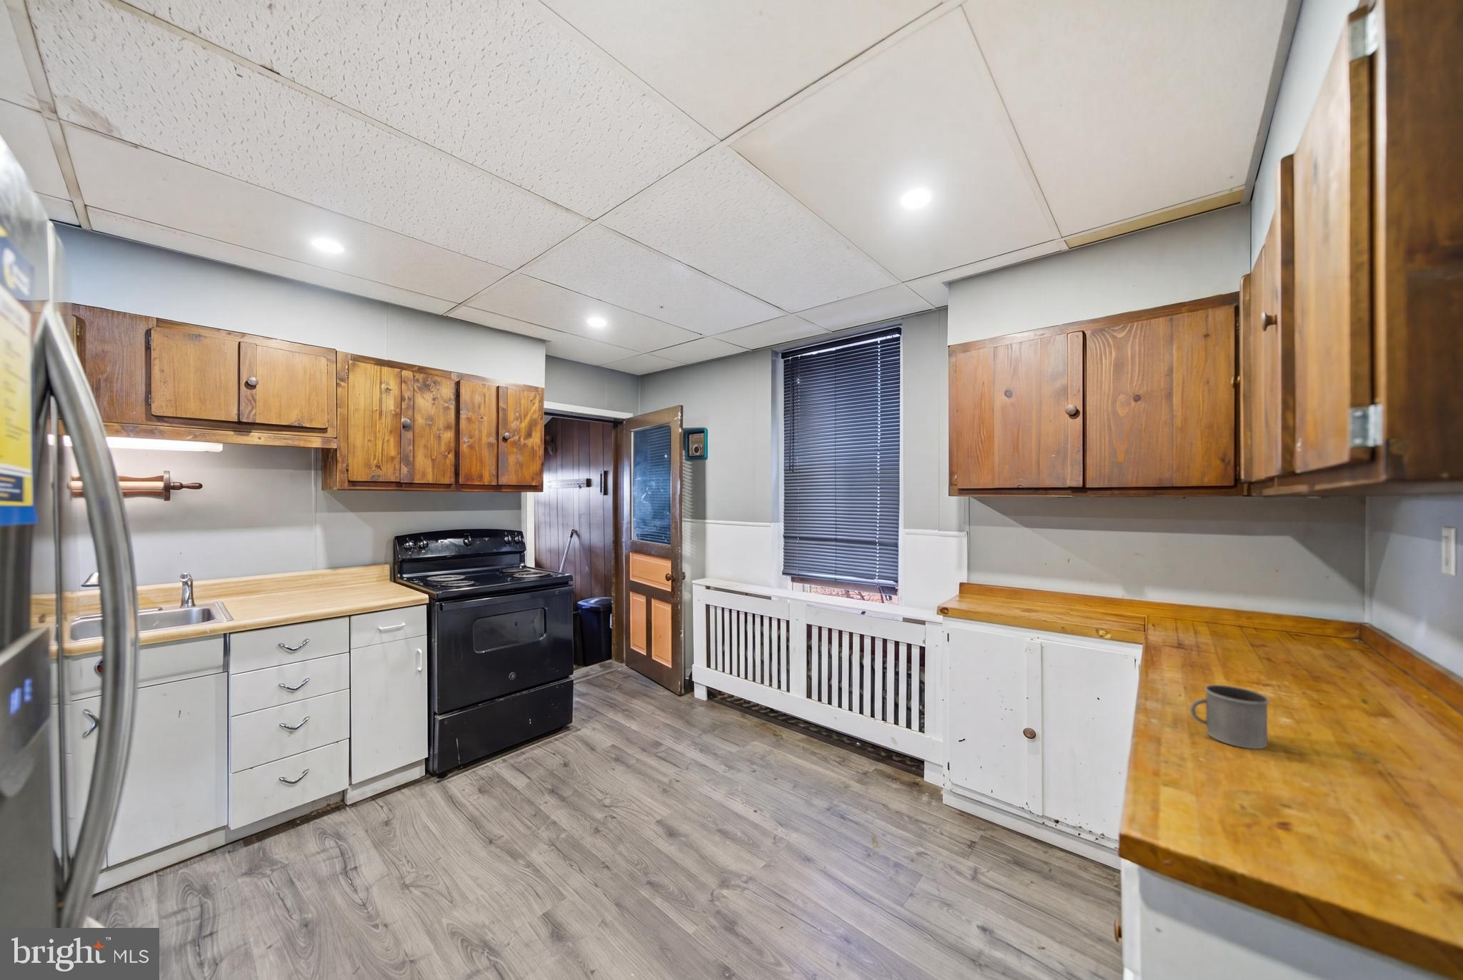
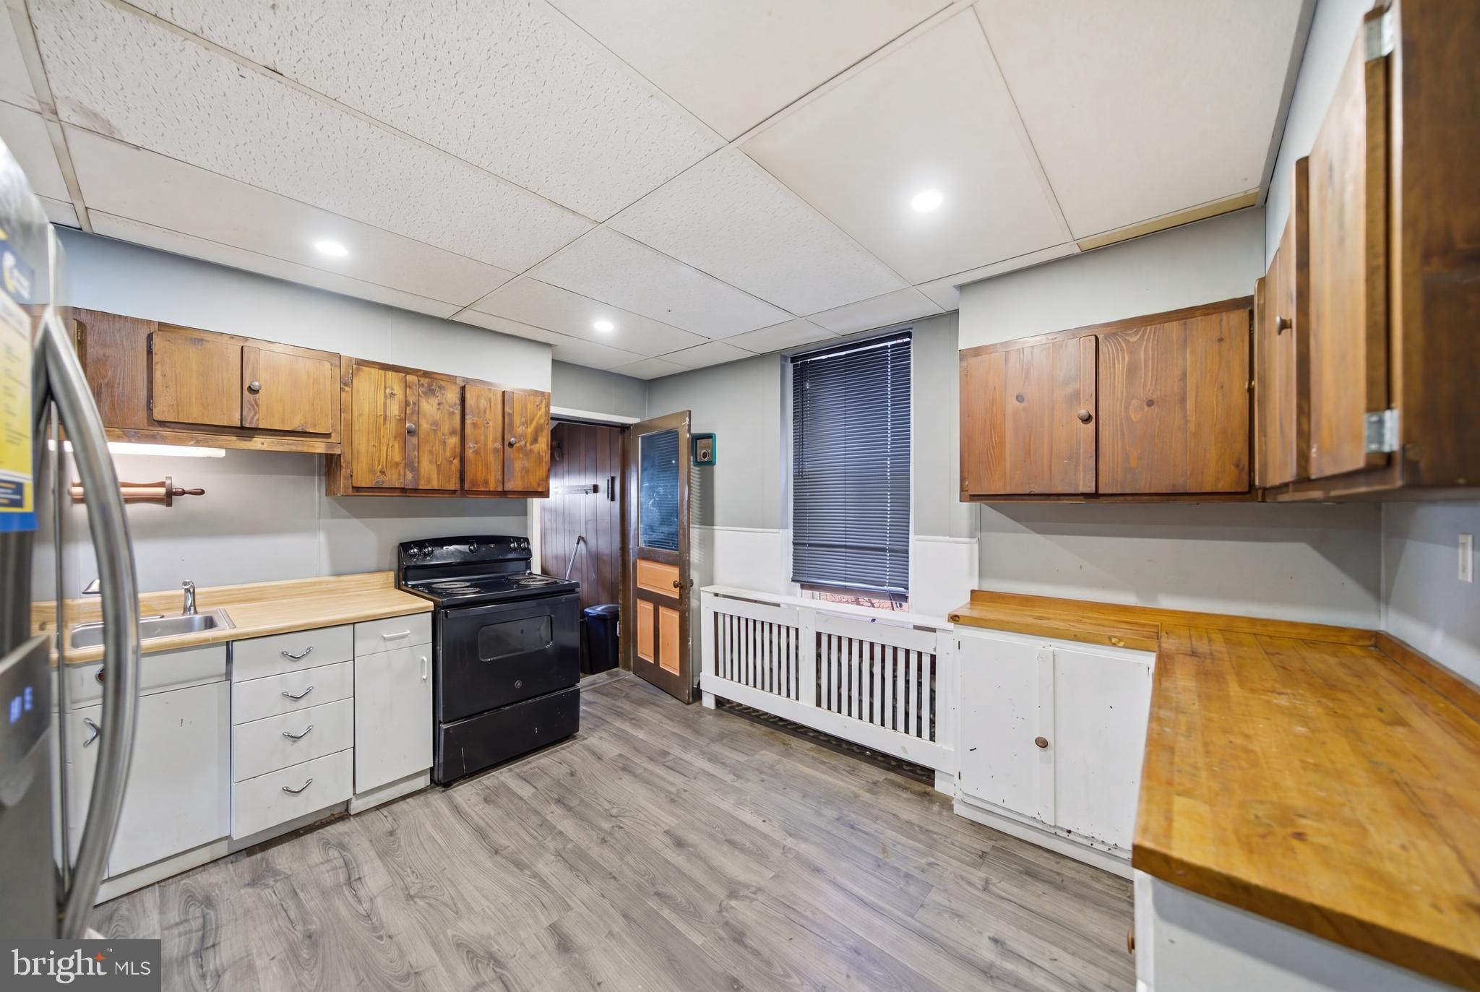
- mug (1228, 714)
